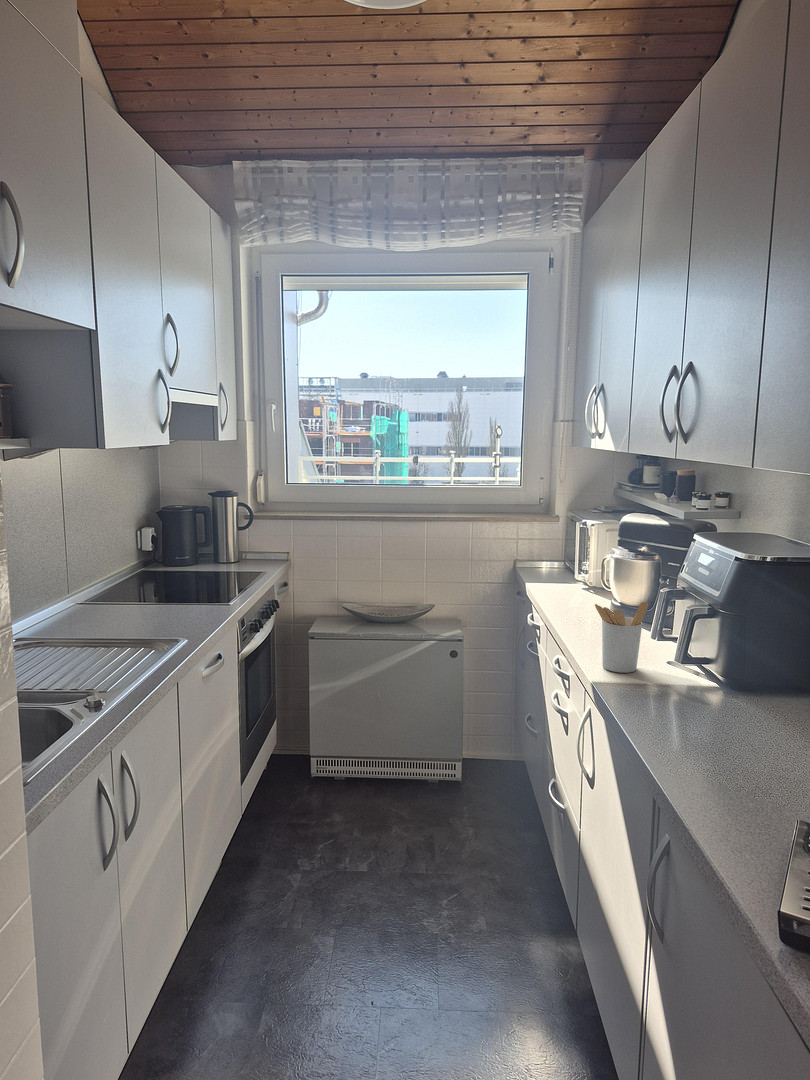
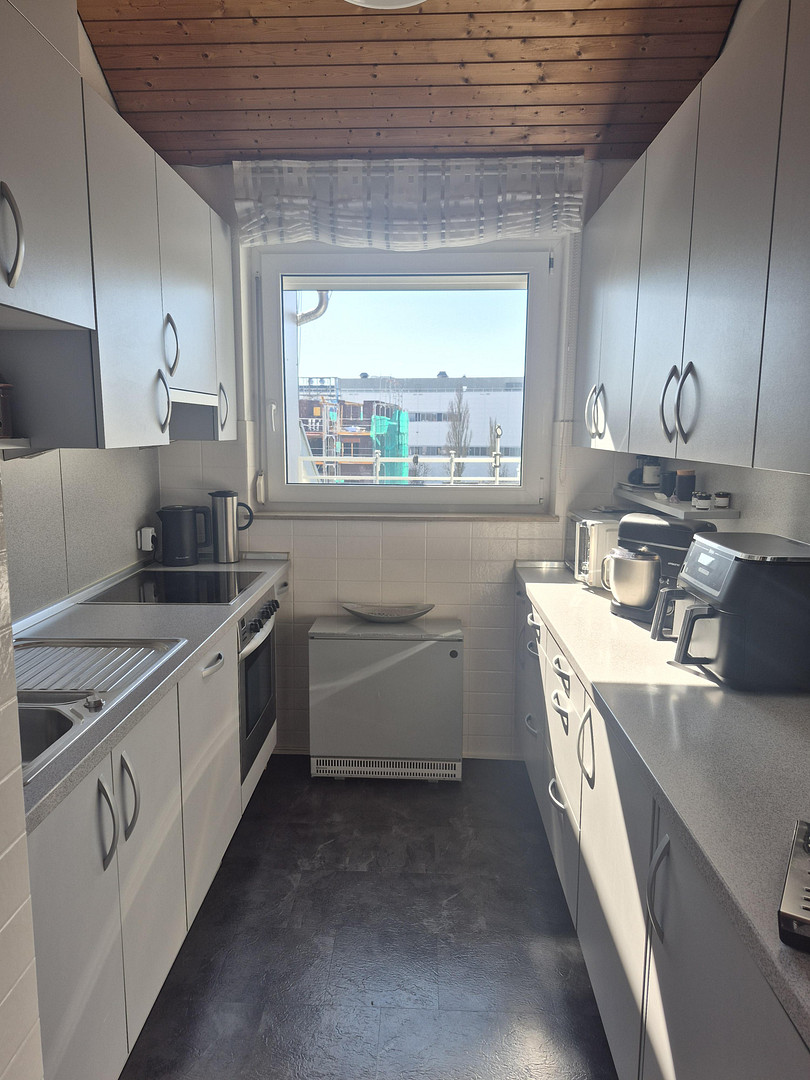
- utensil holder (617, 635)
